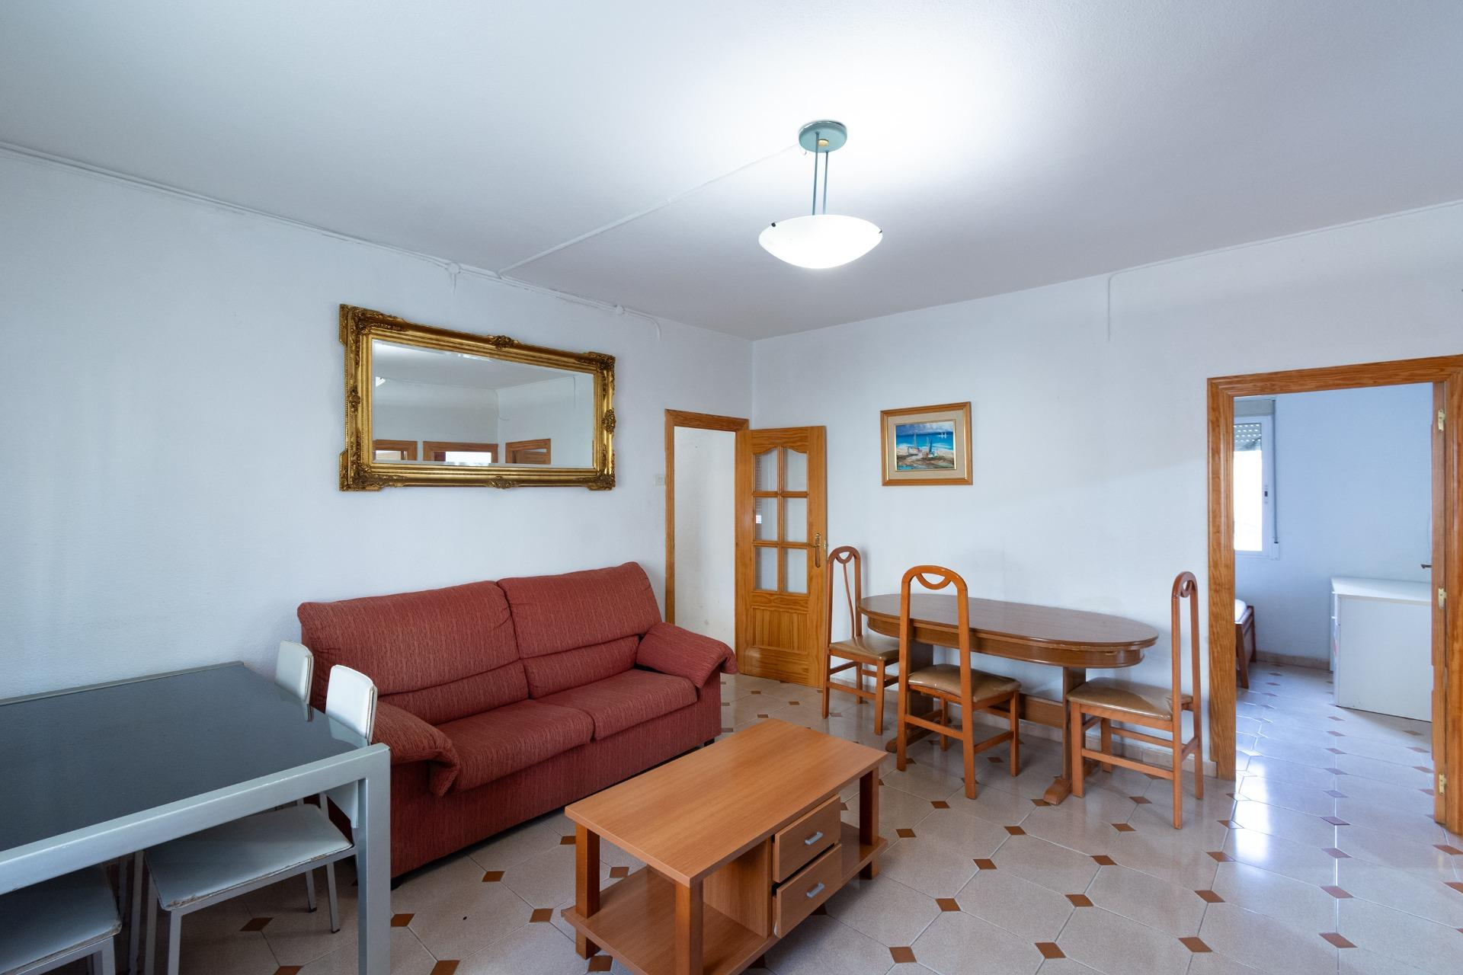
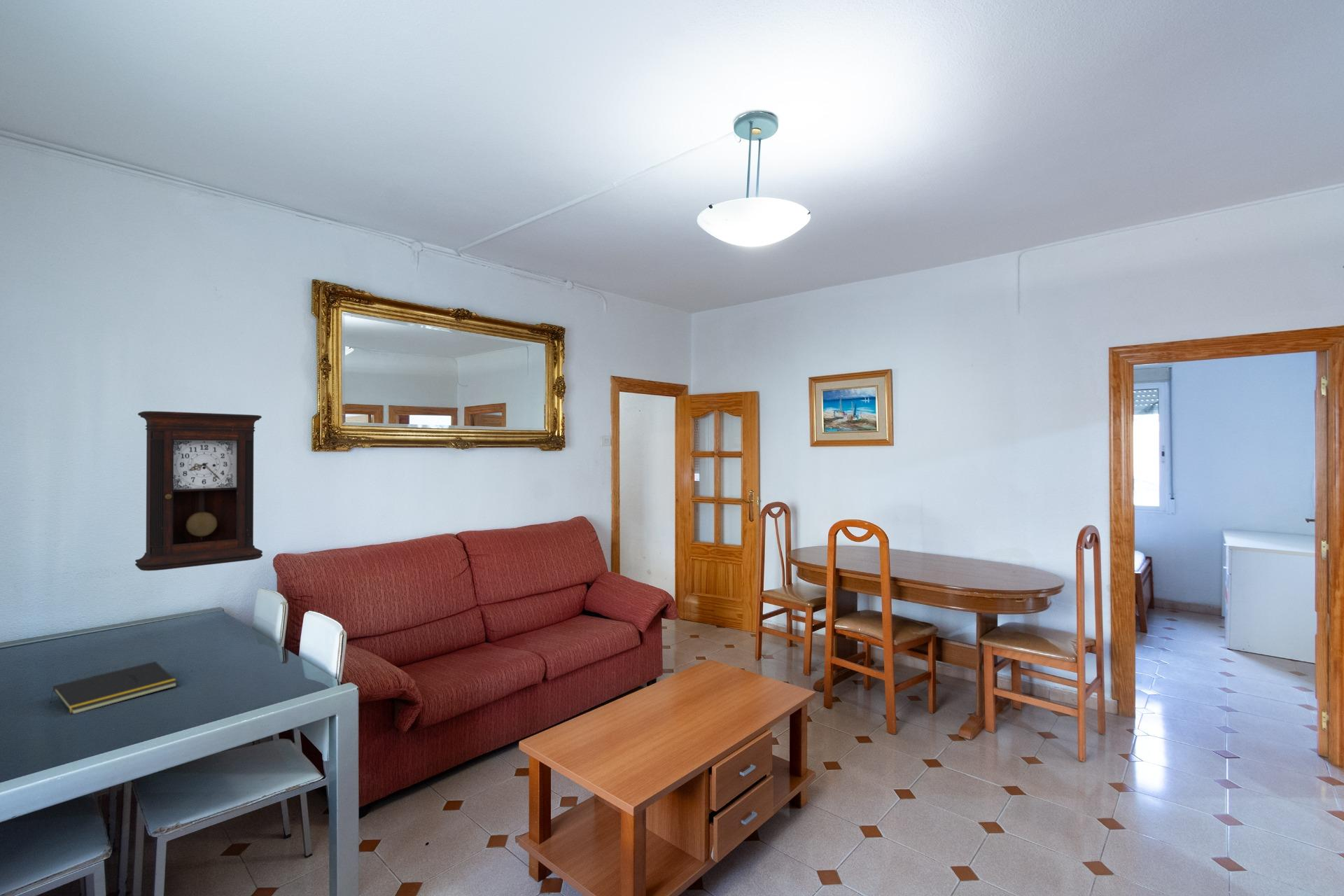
+ pendulum clock (203, 488)
+ notepad (117, 685)
